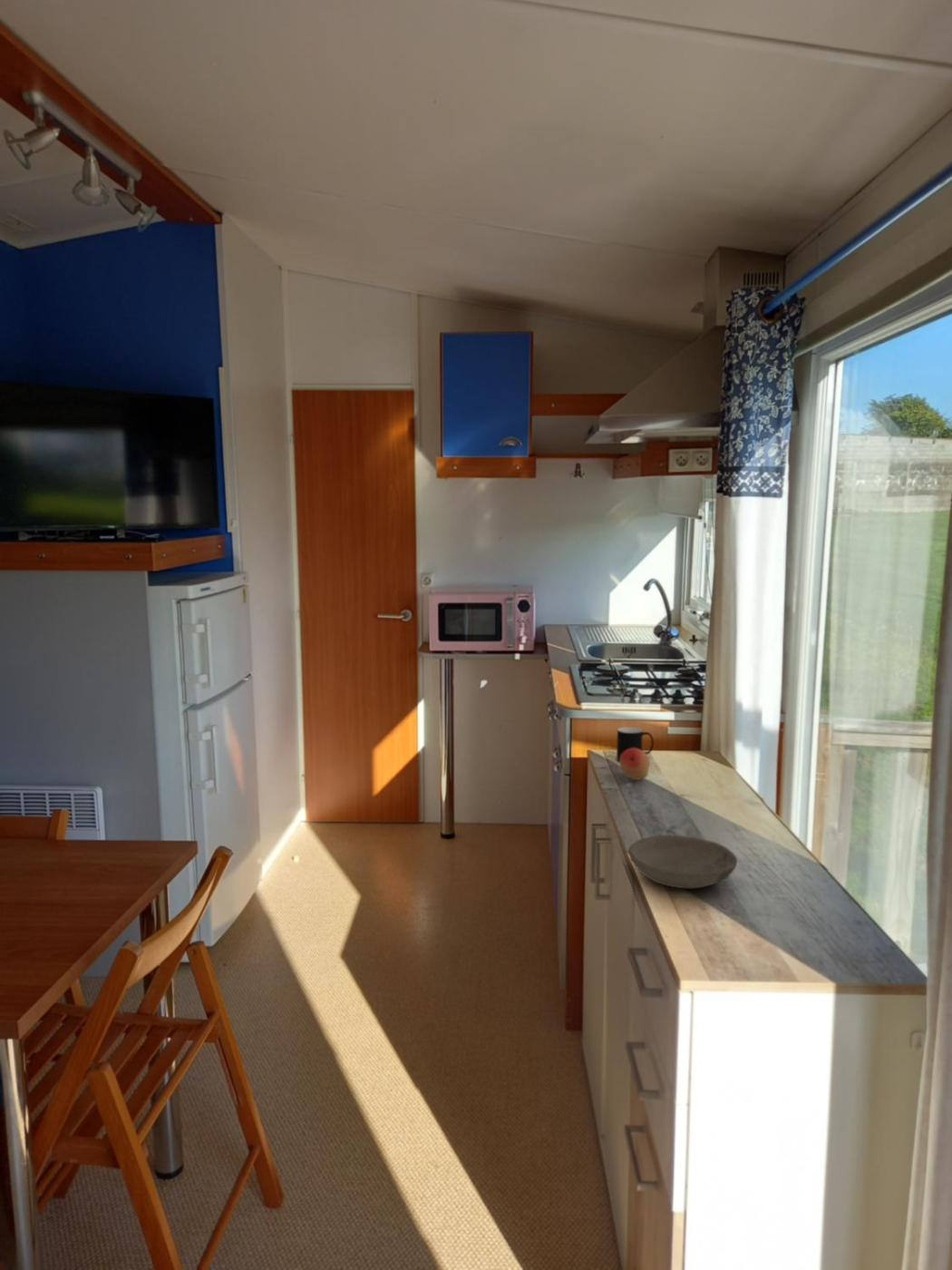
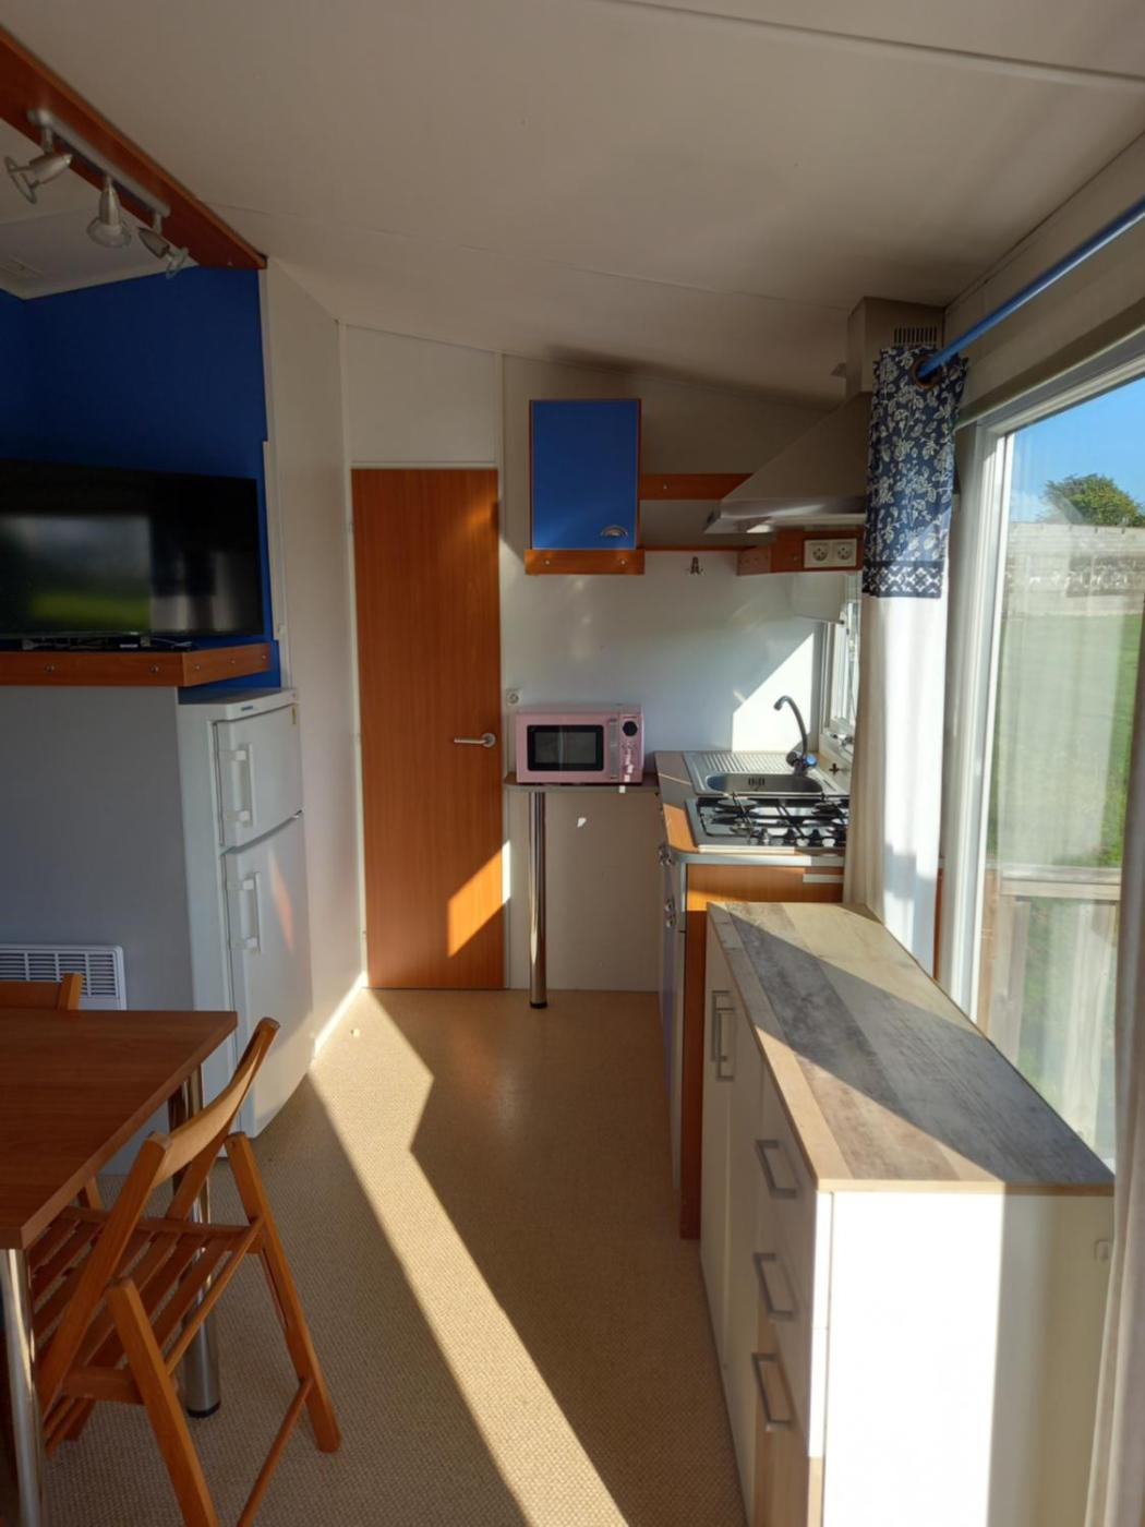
- bowl (681, 865)
- fruit (634, 763)
- cup (635, 745)
